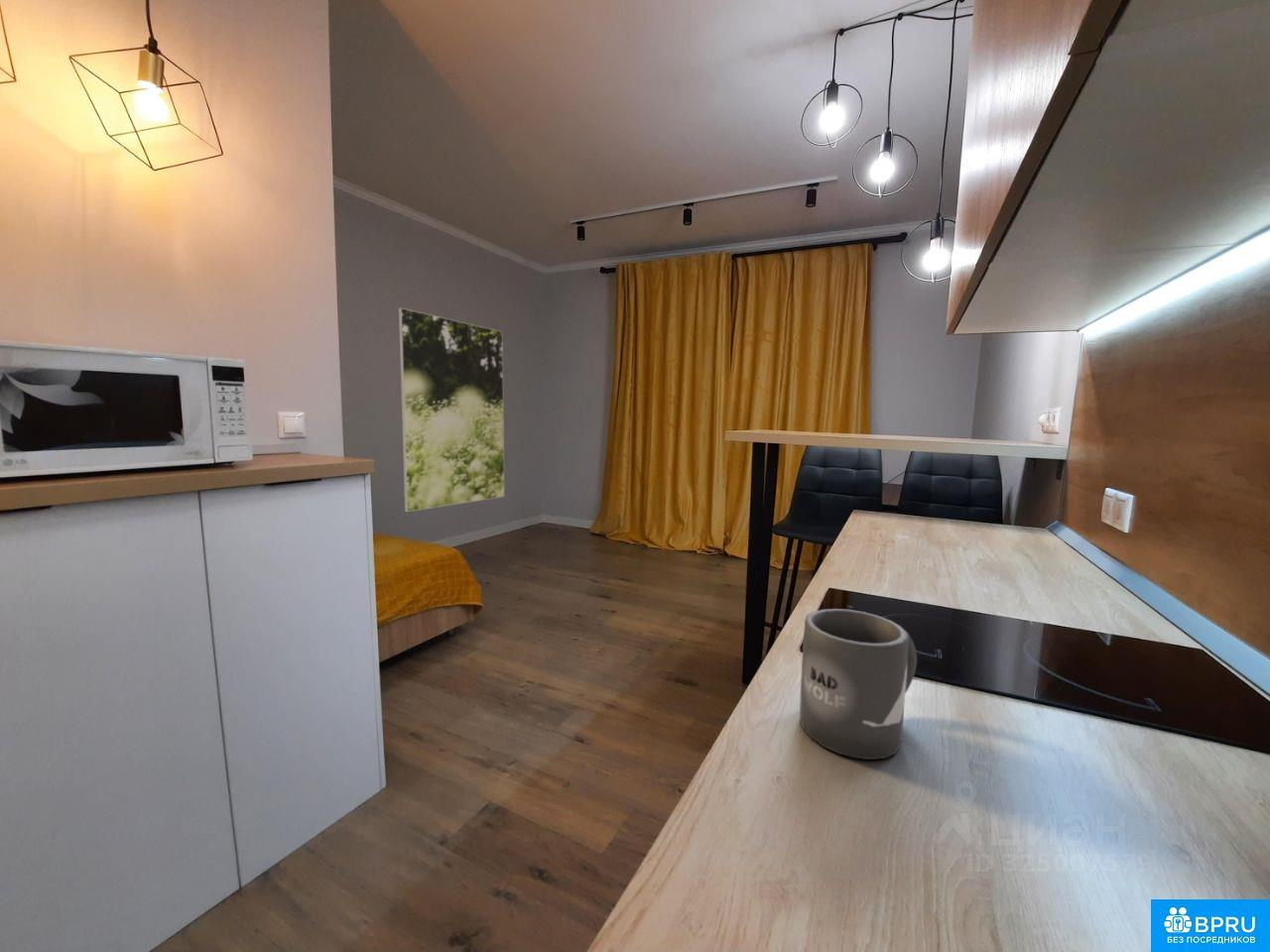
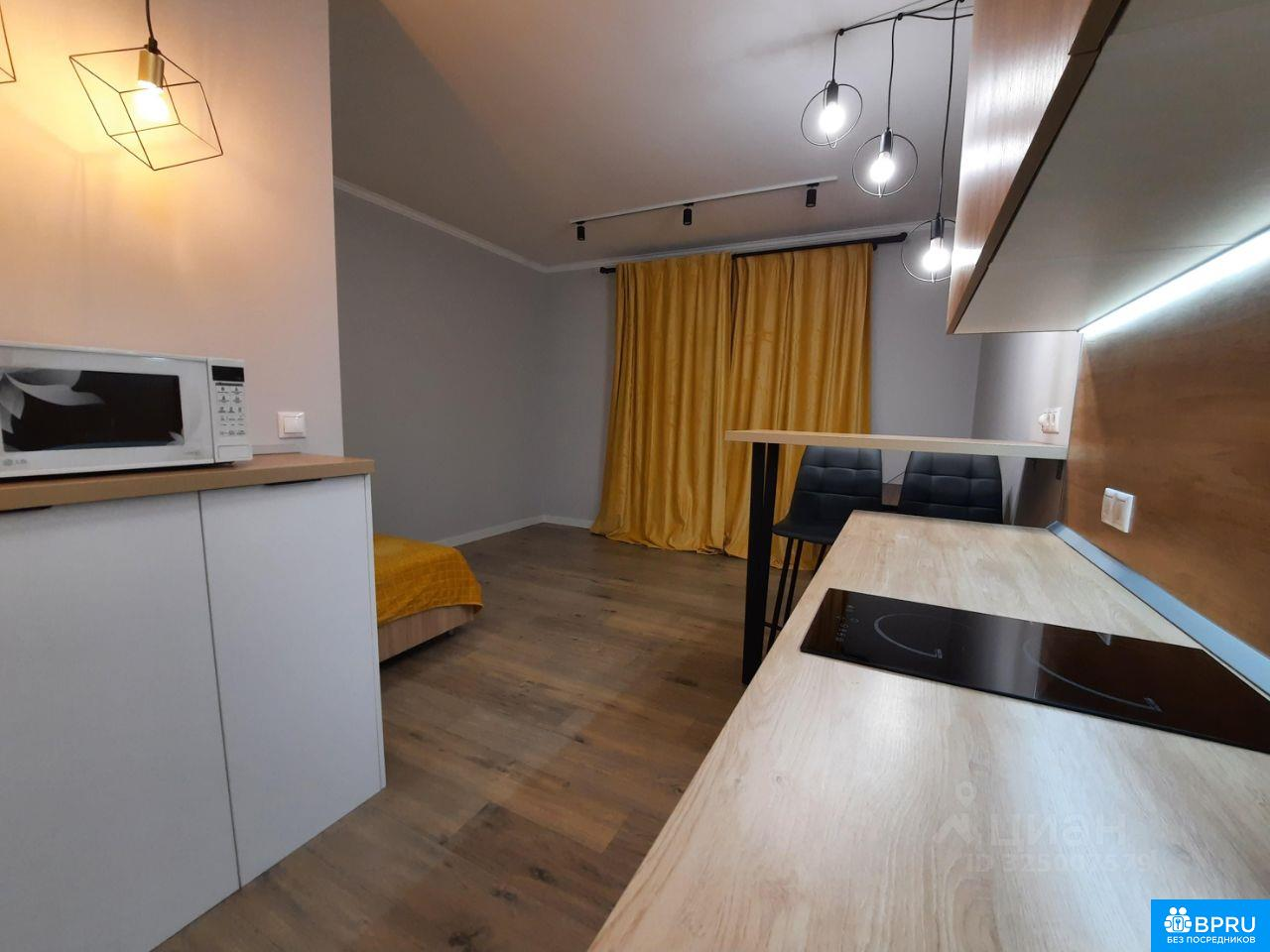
- mug (862, 673)
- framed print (457, 414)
